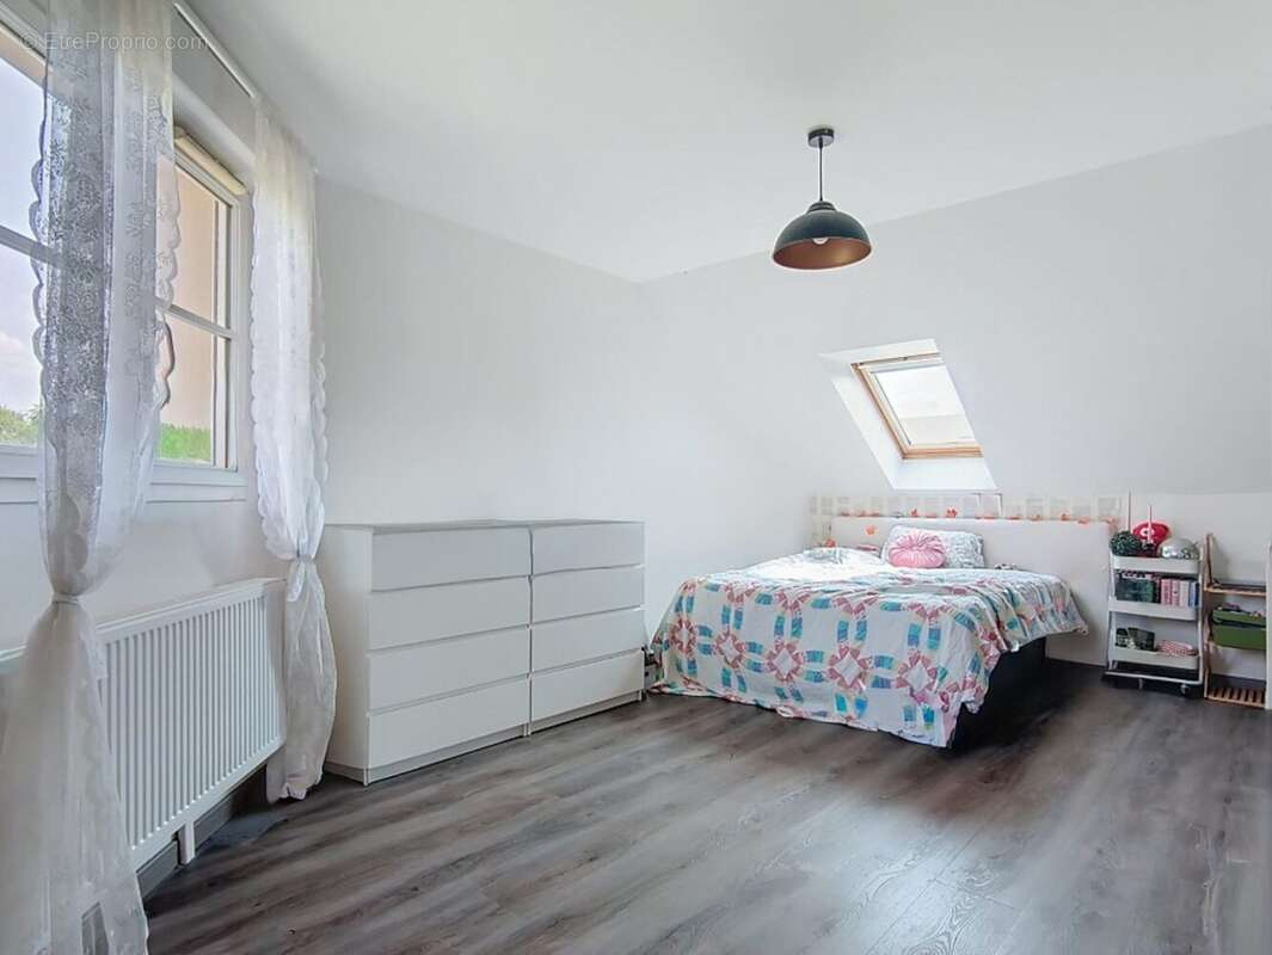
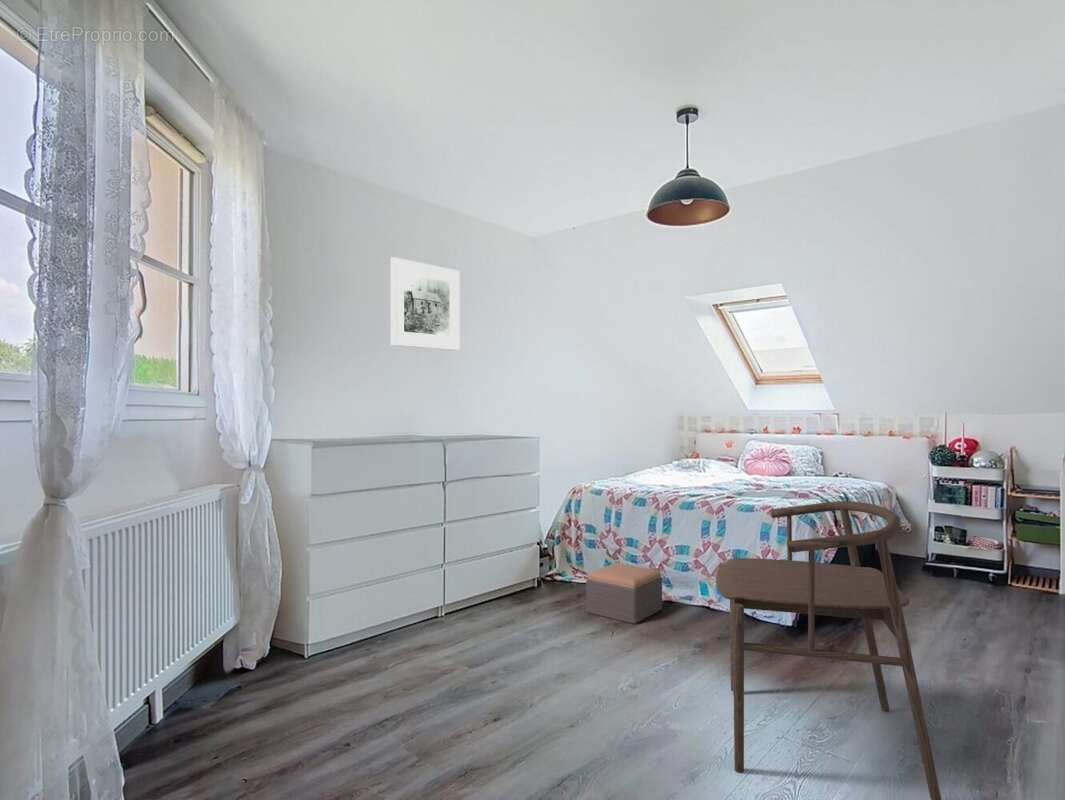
+ armchair (809, 621)
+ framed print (426, 306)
+ footstool (624, 590)
